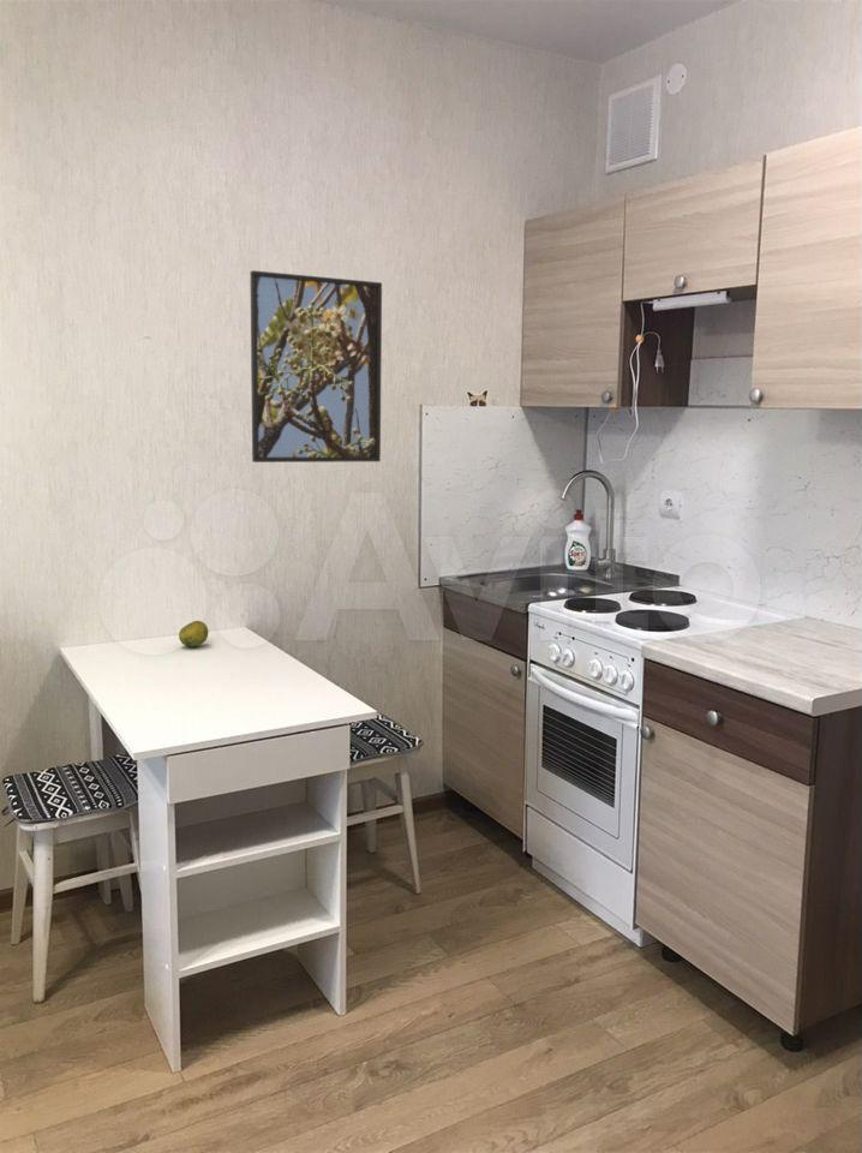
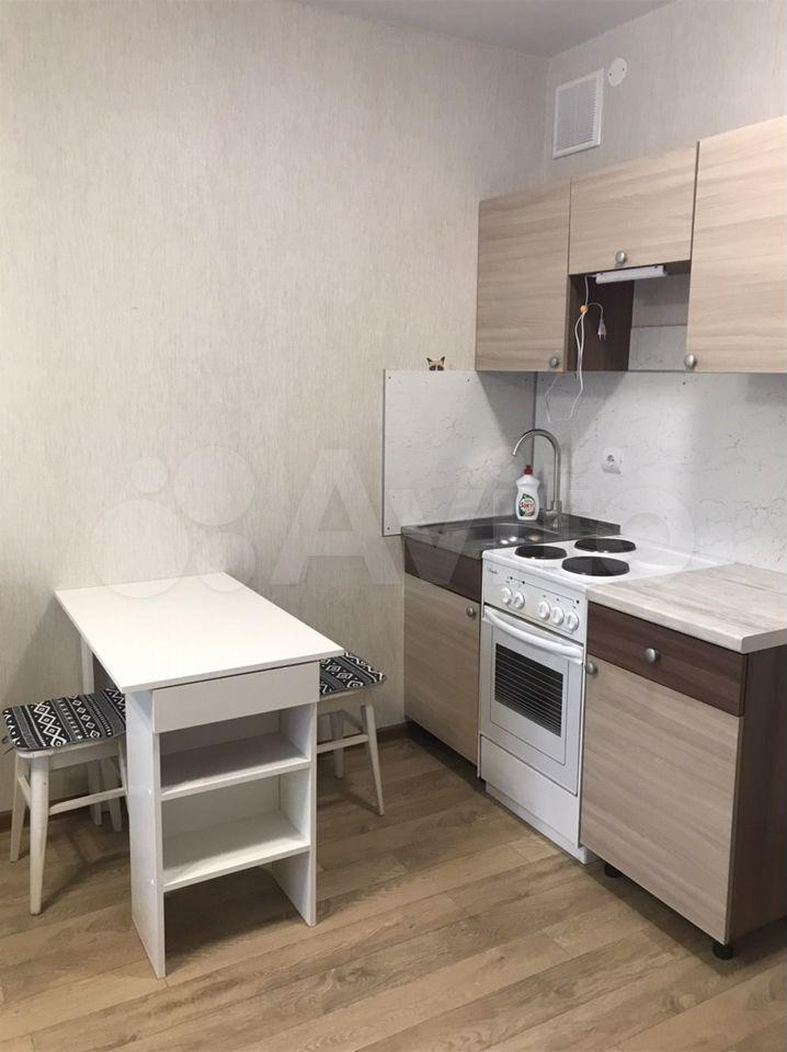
- fruit (193, 633)
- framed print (318, 370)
